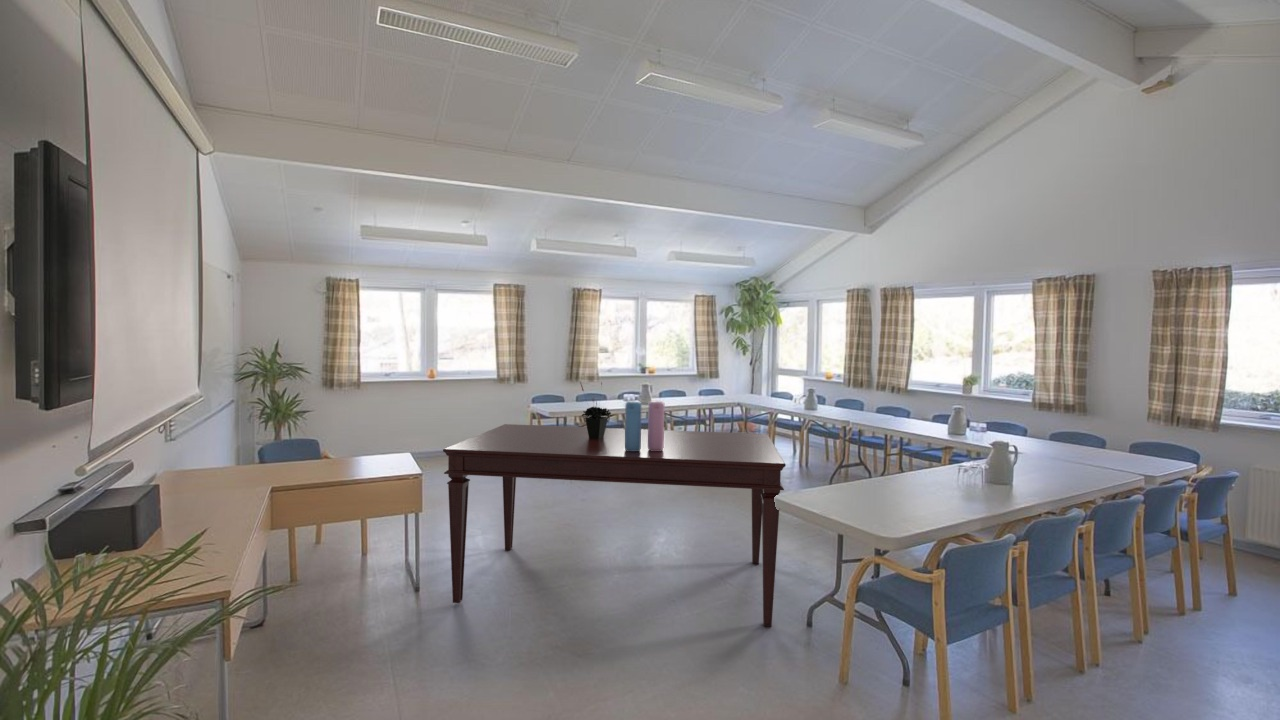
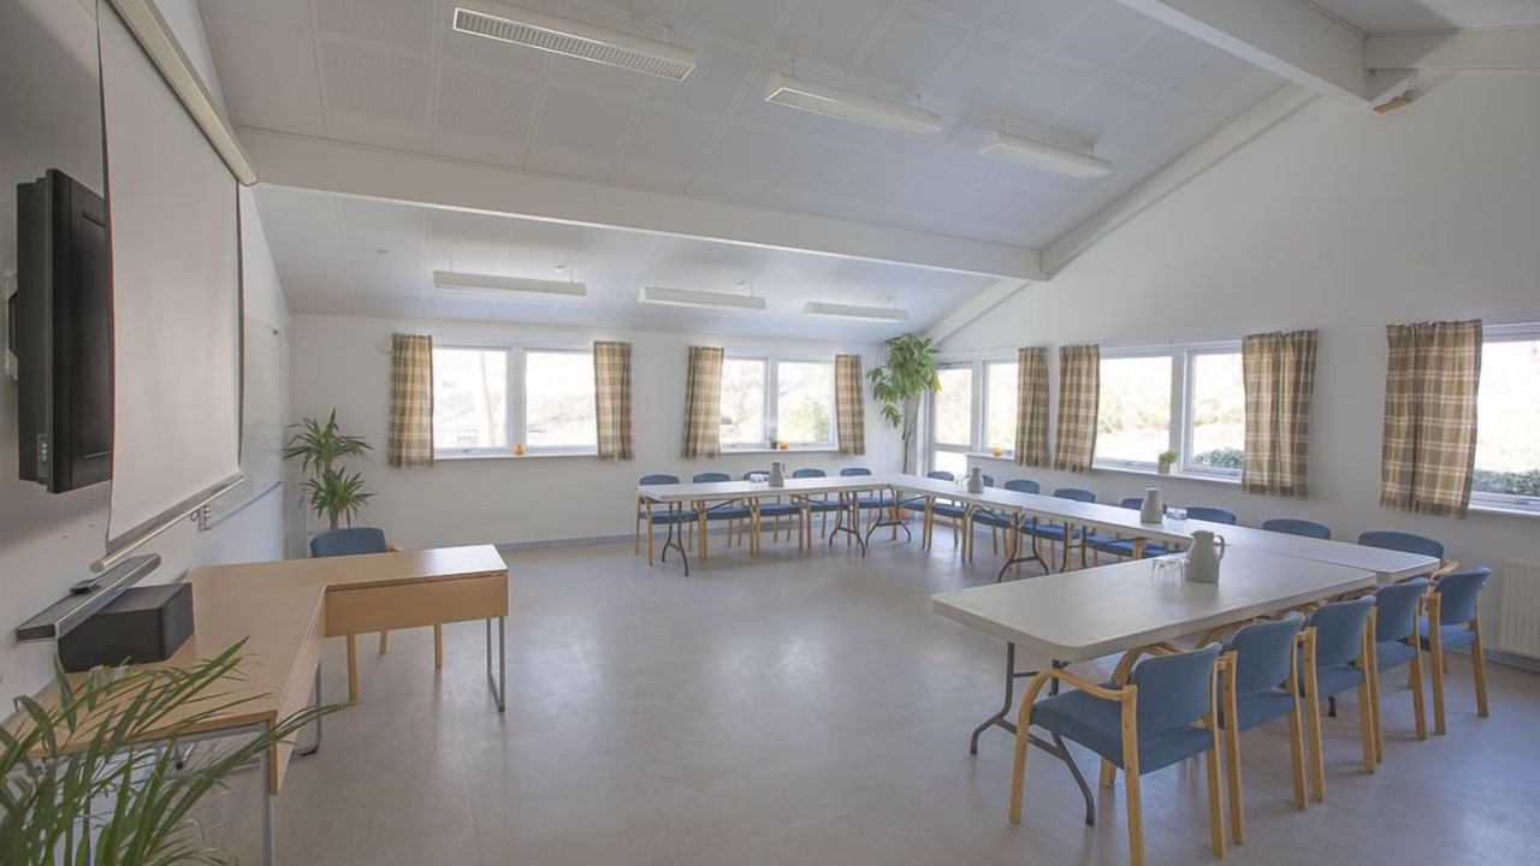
- dining table (622, 482)
- potted plant (595, 408)
- thermos (648, 425)
